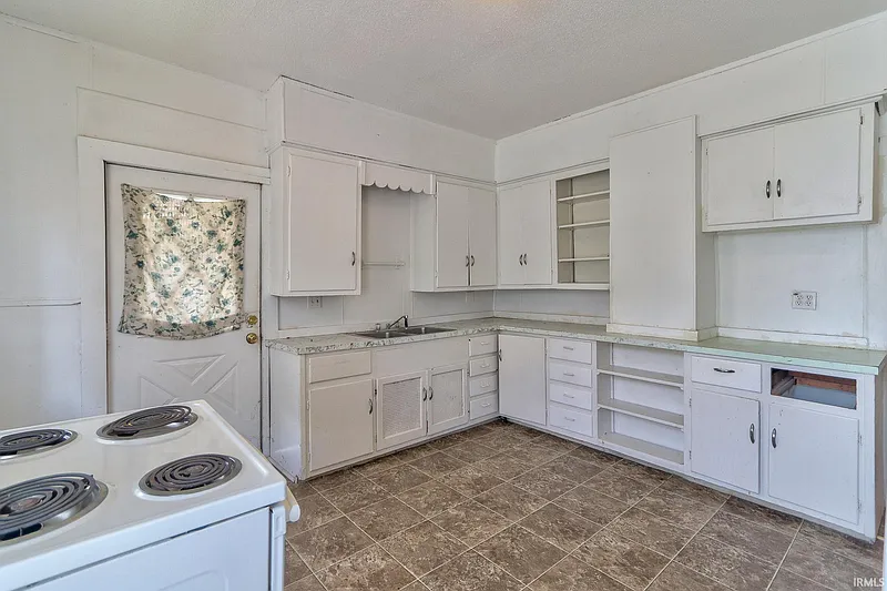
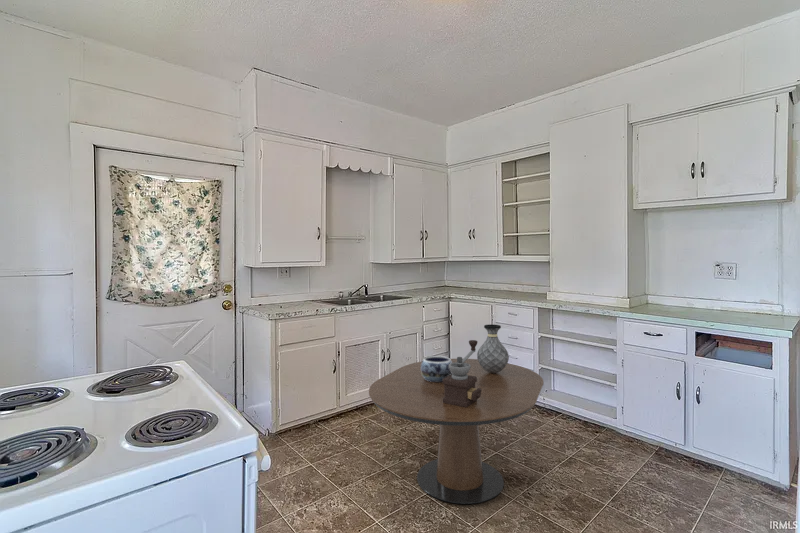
+ decorative bowl (437, 368)
+ dining table (446, 427)
+ coffee grinder (468, 371)
+ vase (492, 348)
